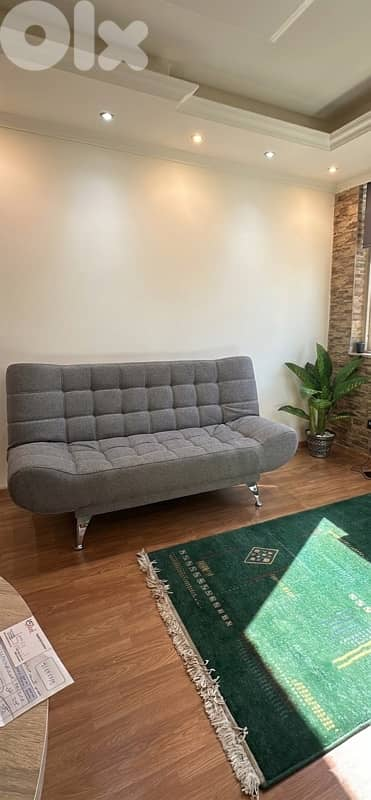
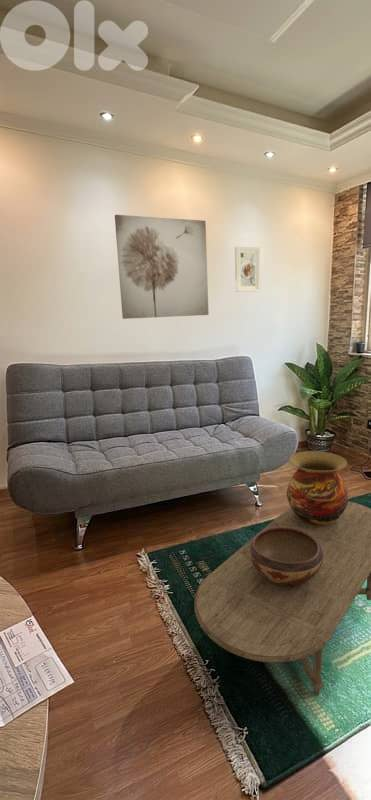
+ vase (316, 488)
+ wall art (164, 268)
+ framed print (247, 269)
+ decorative bowl (285, 558)
+ coffee table (304, 586)
